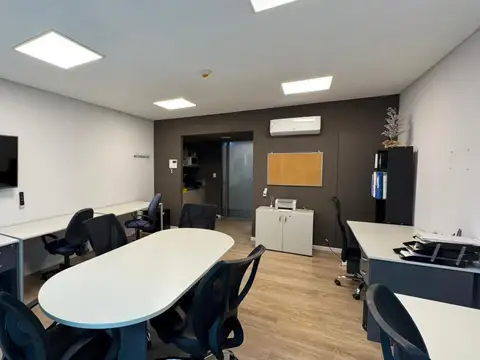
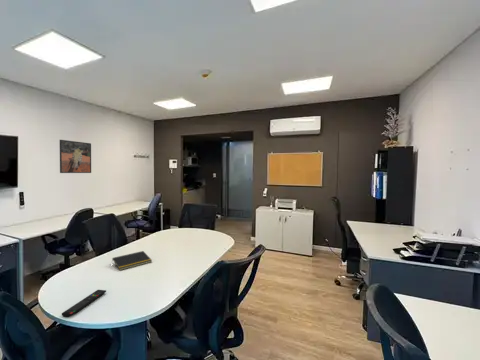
+ notepad (132, 259)
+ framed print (76, 157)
+ remote control (85, 302)
